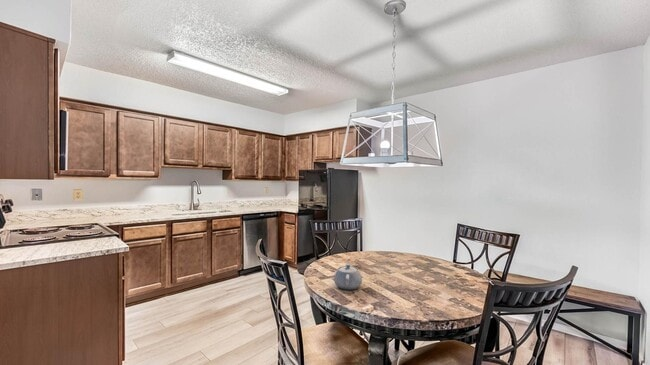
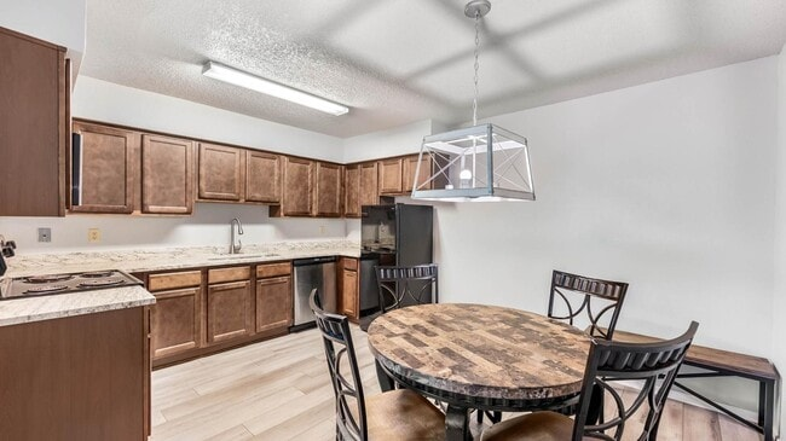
- teapot (347, 275)
